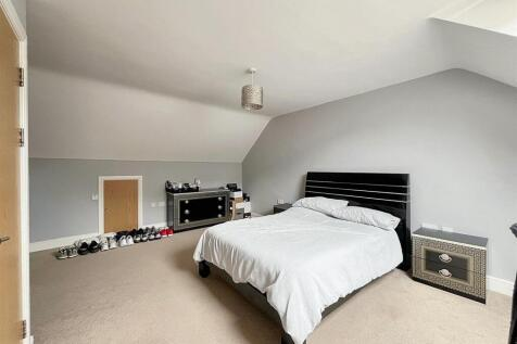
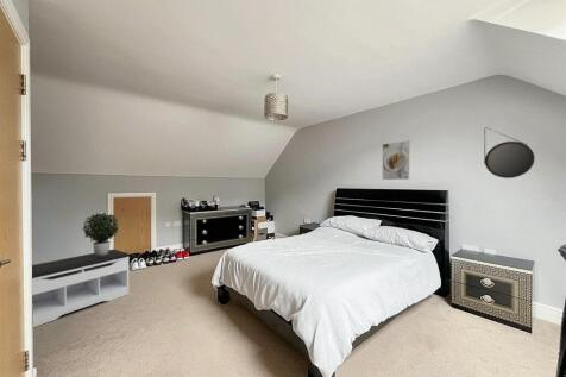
+ potted plant (101, 233)
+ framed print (395, 161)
+ bench (76, 282)
+ home mirror (508, 151)
